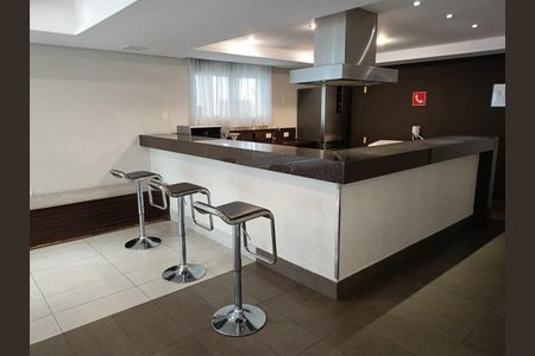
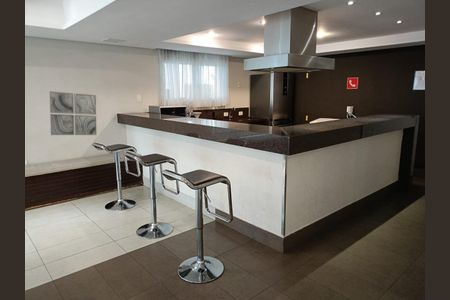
+ wall art (73, 113)
